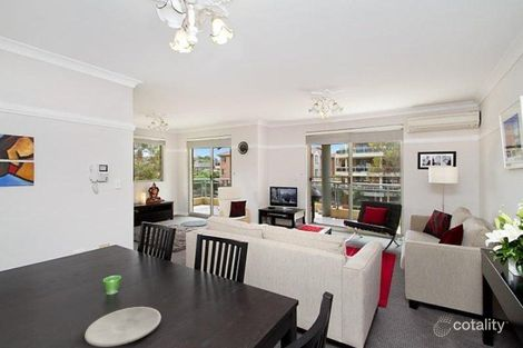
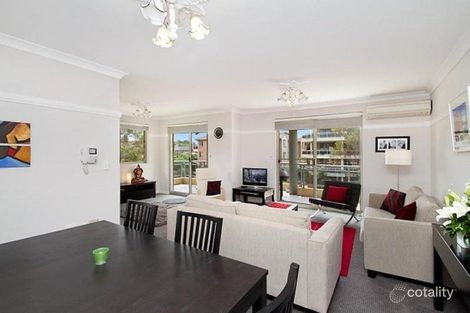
- plate (125, 325)
